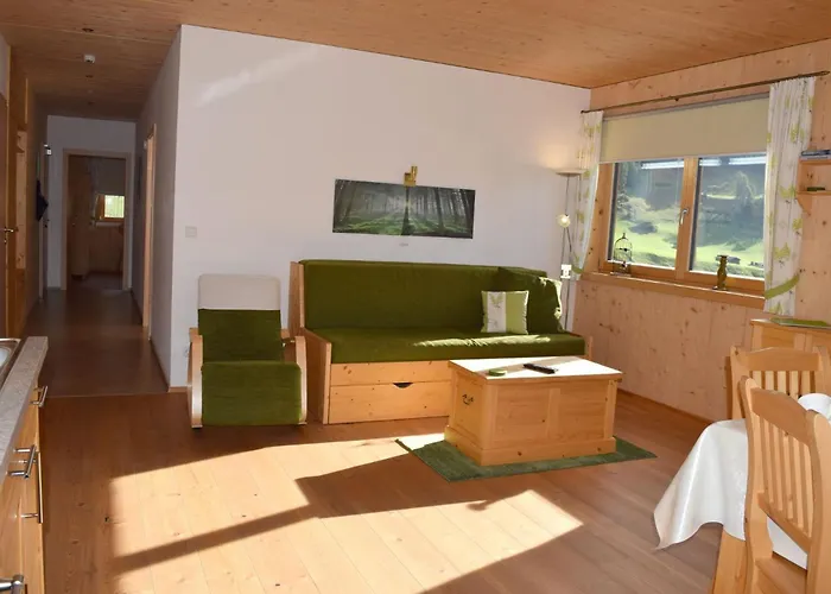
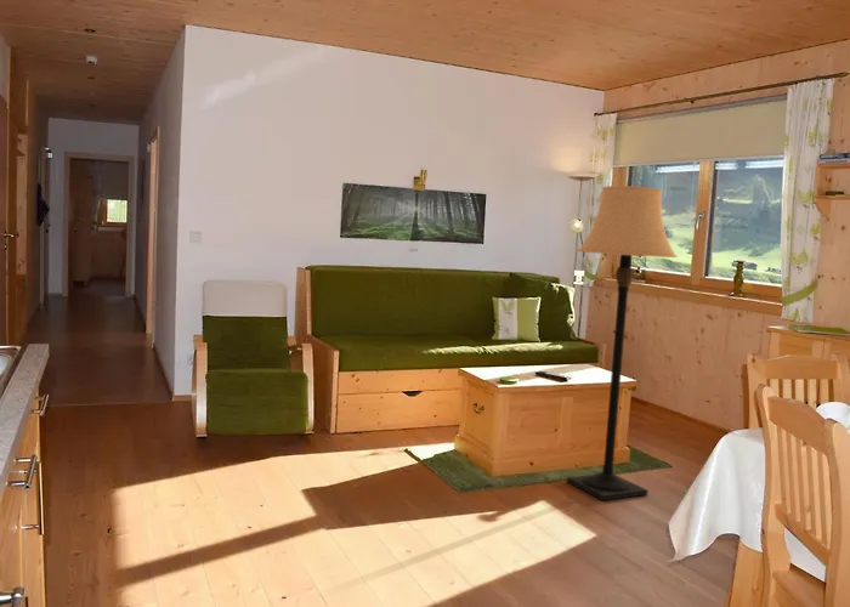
+ lamp (618, 340)
